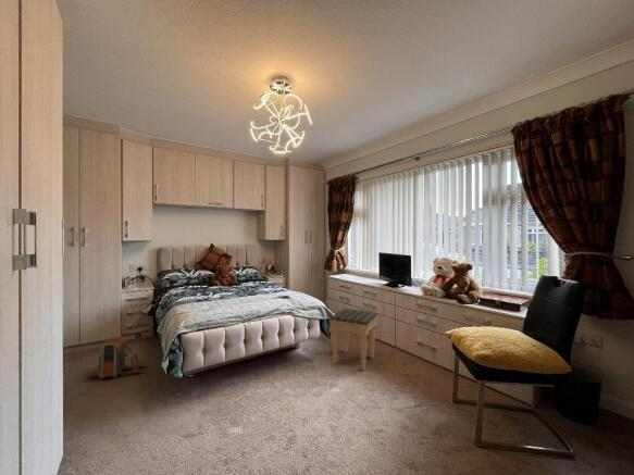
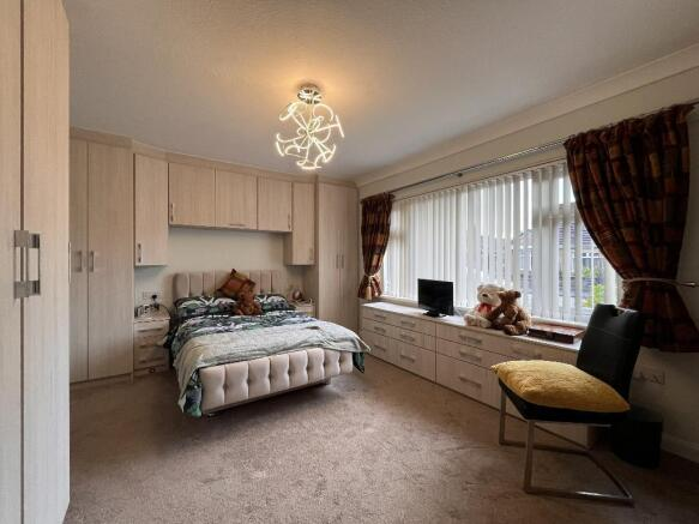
- backpack (117, 357)
- footstool (355, 333)
